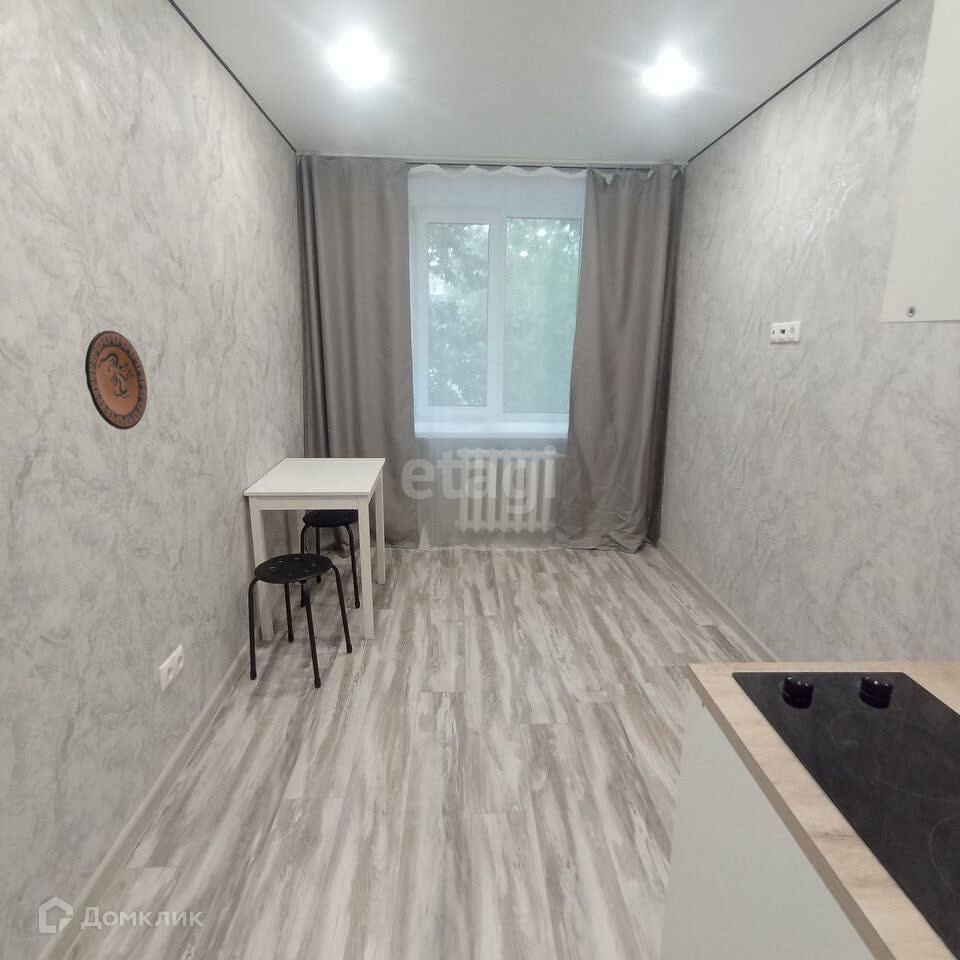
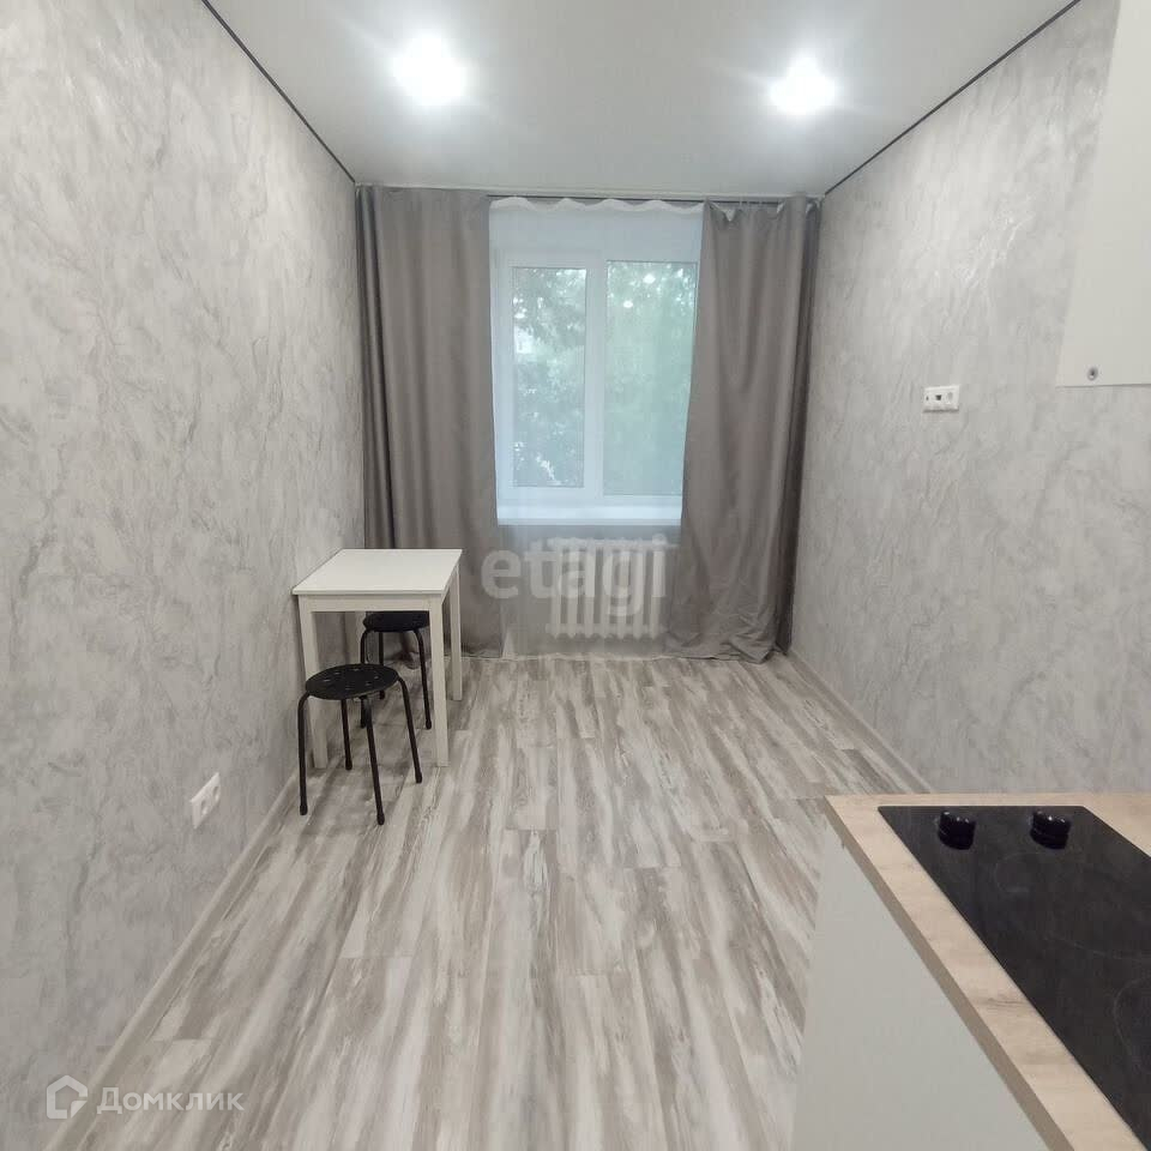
- decorative plate (116, 380)
